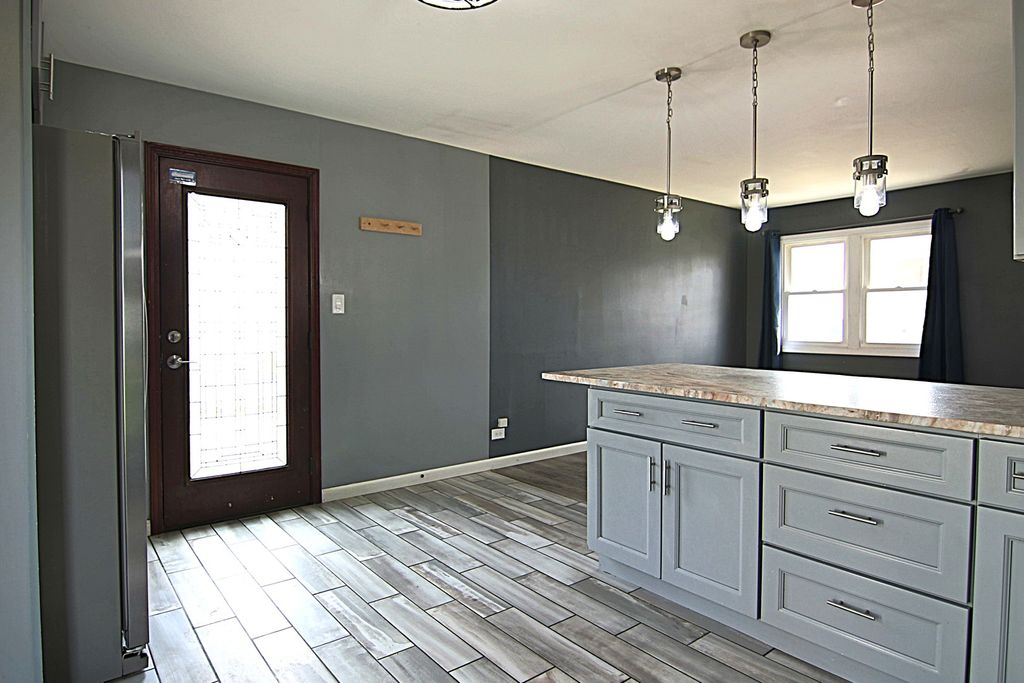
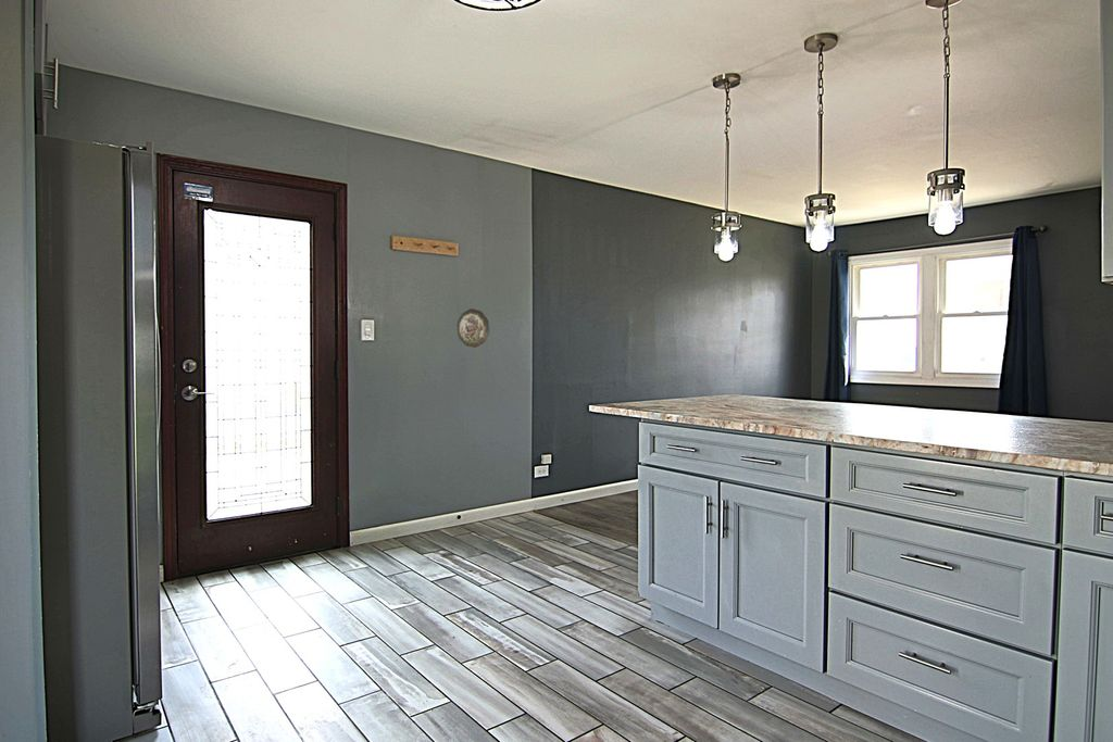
+ decorative plate (472, 328)
